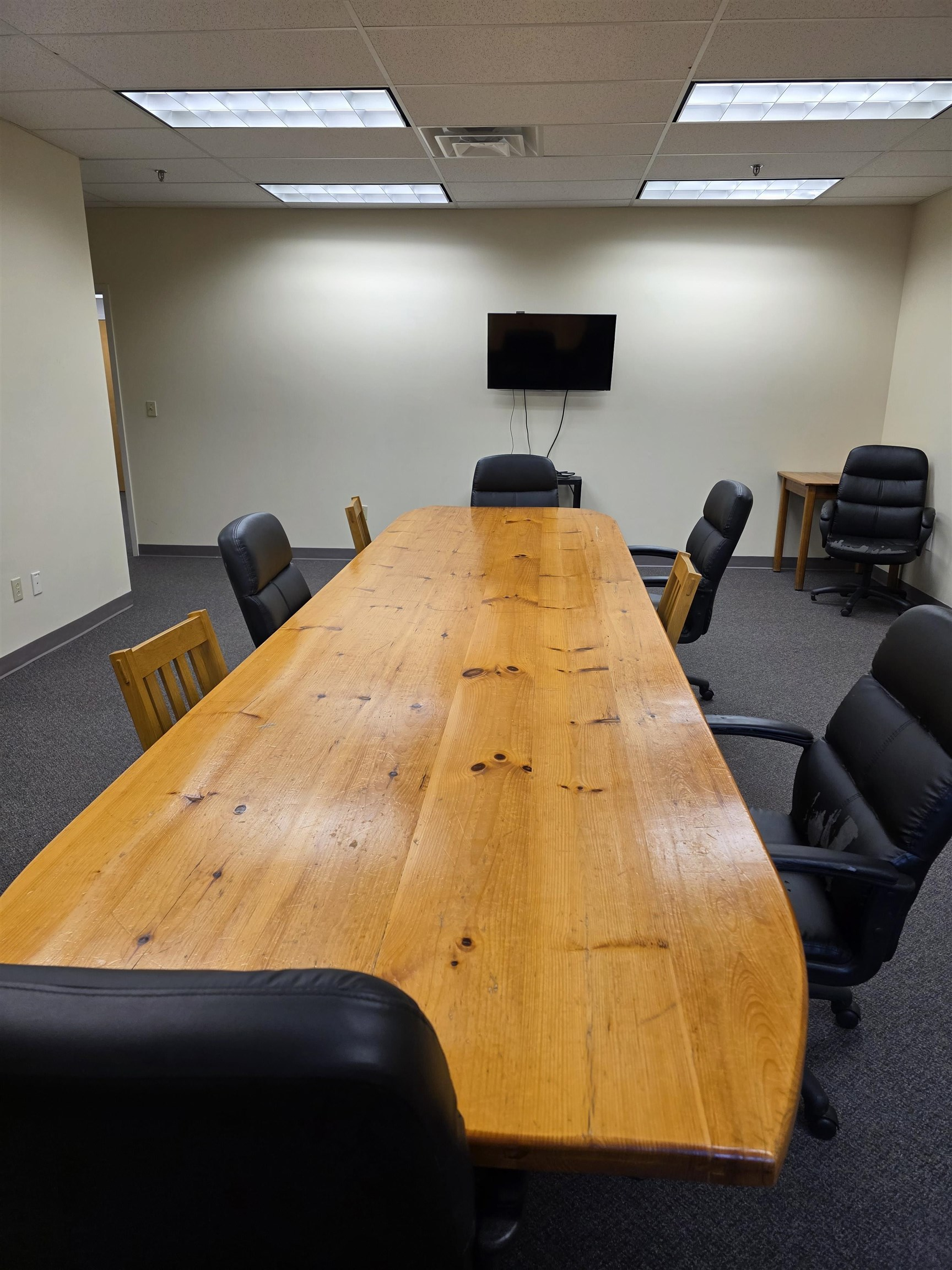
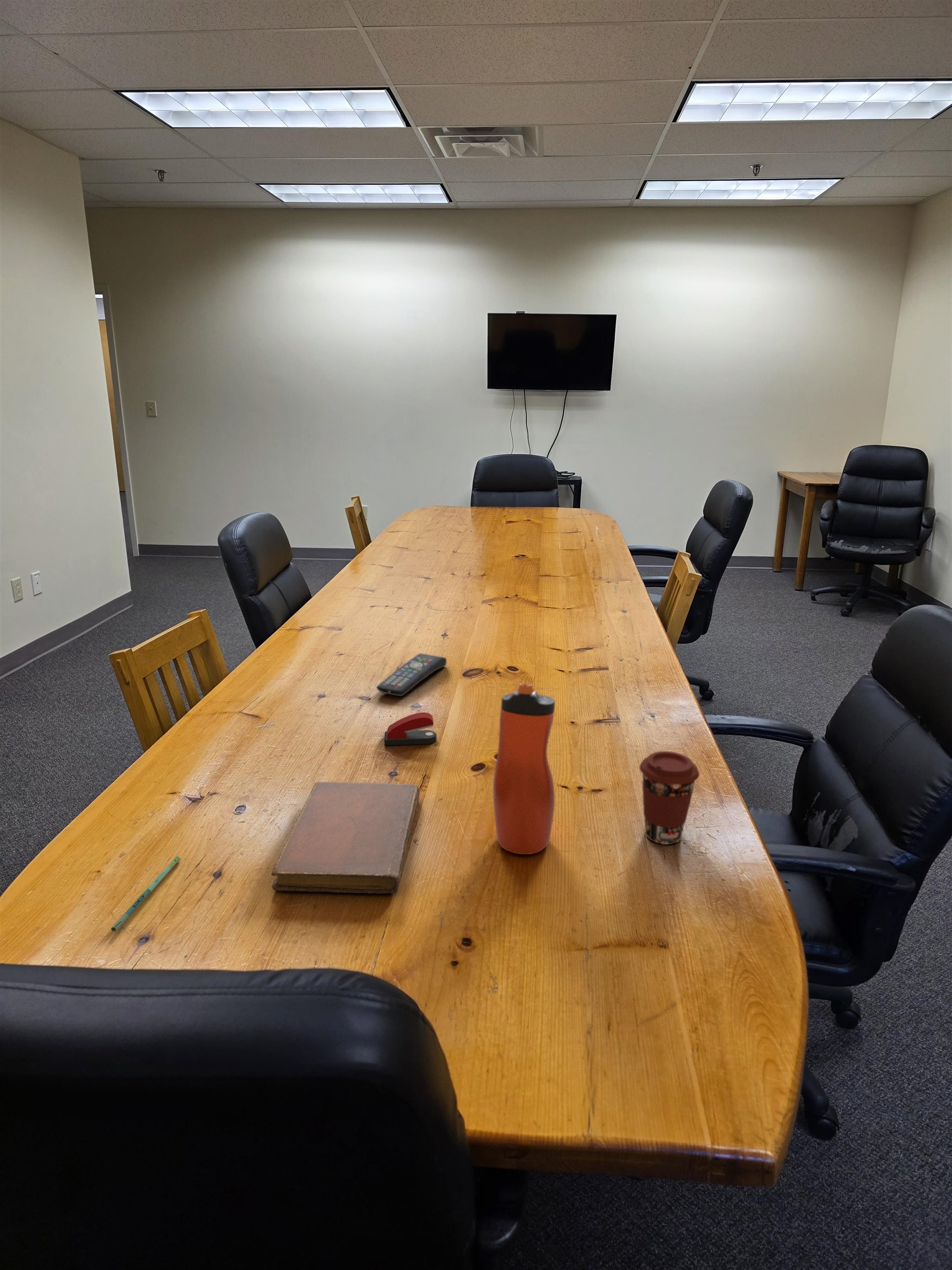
+ water bottle (525, 765)
+ pen (148, 891)
+ coffee cup (666, 798)
+ remote control (414, 673)
+ notebook (353, 831)
+ stapler (410, 728)
